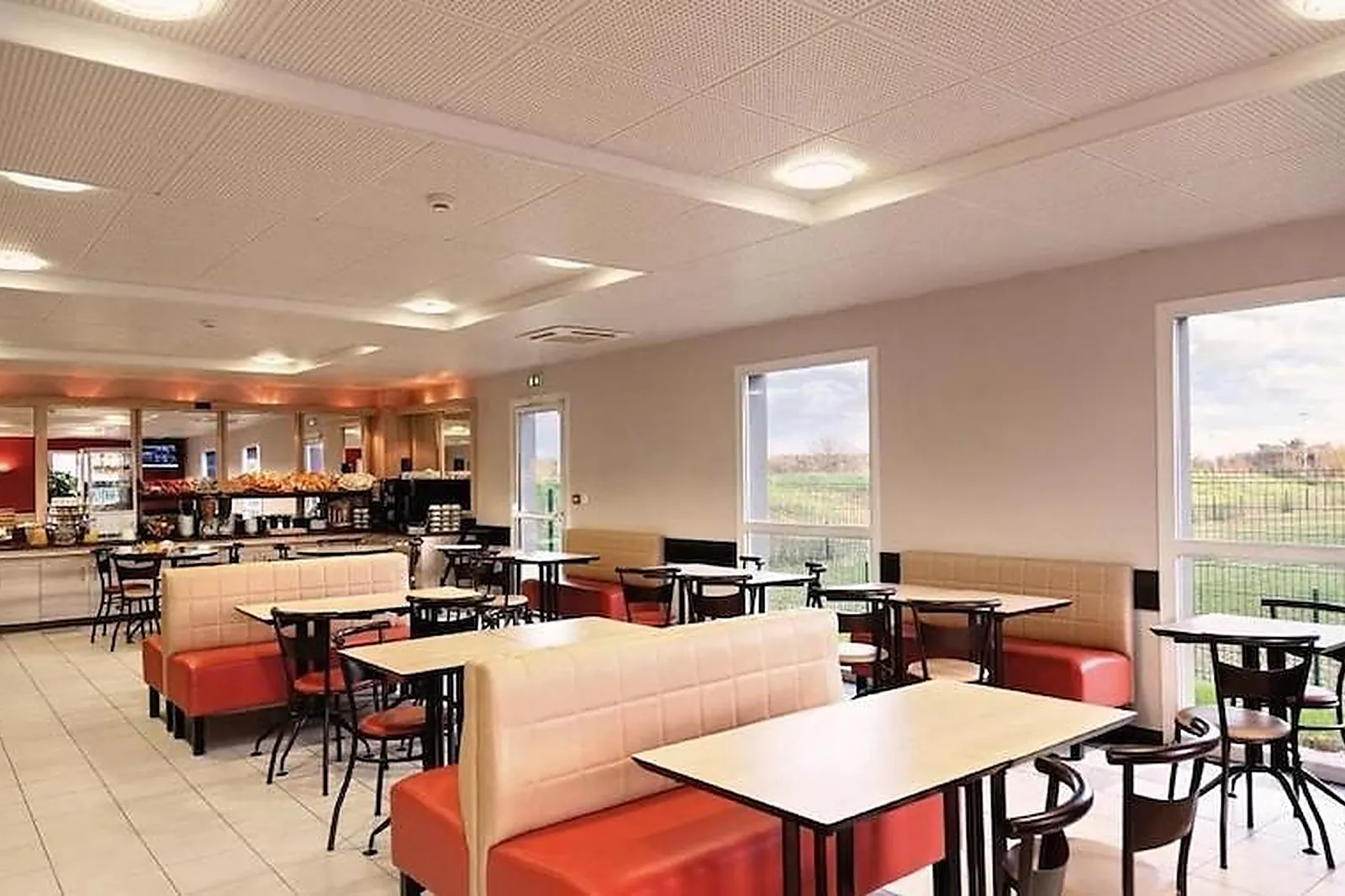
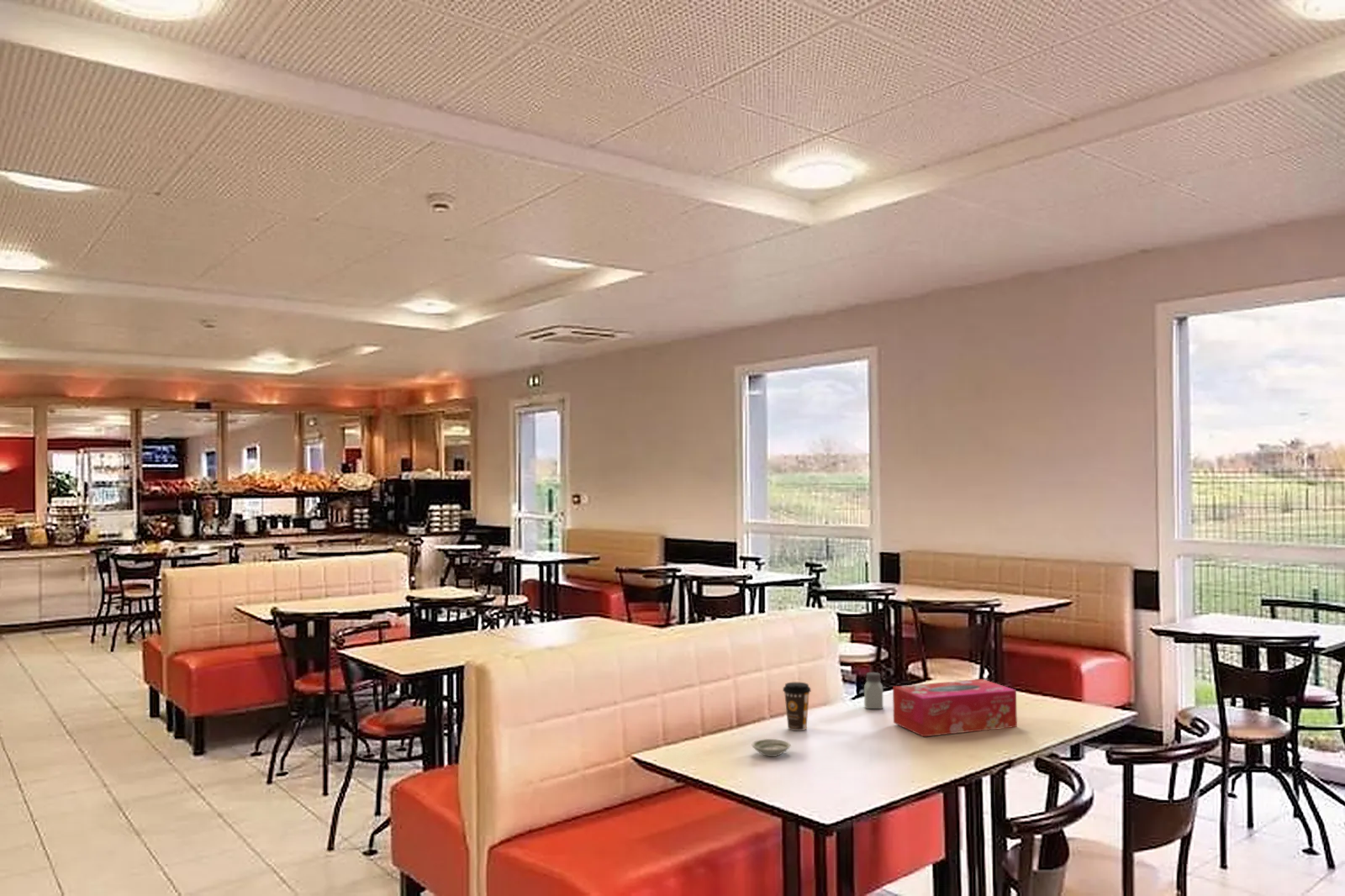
+ saucer (771, 748)
+ coffee cup (797, 706)
+ tissue box (954, 706)
+ saltshaker (873, 690)
